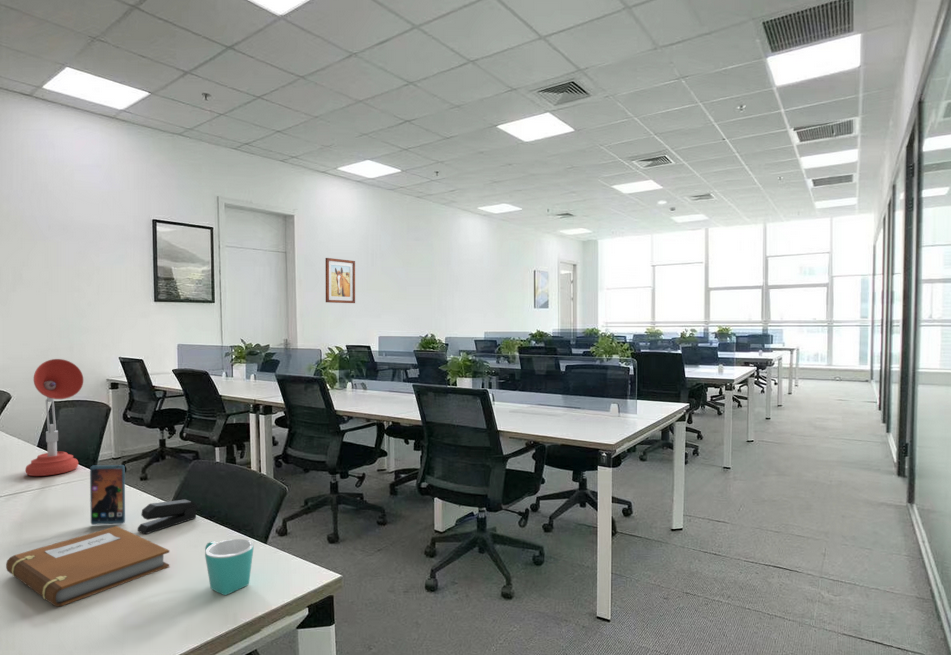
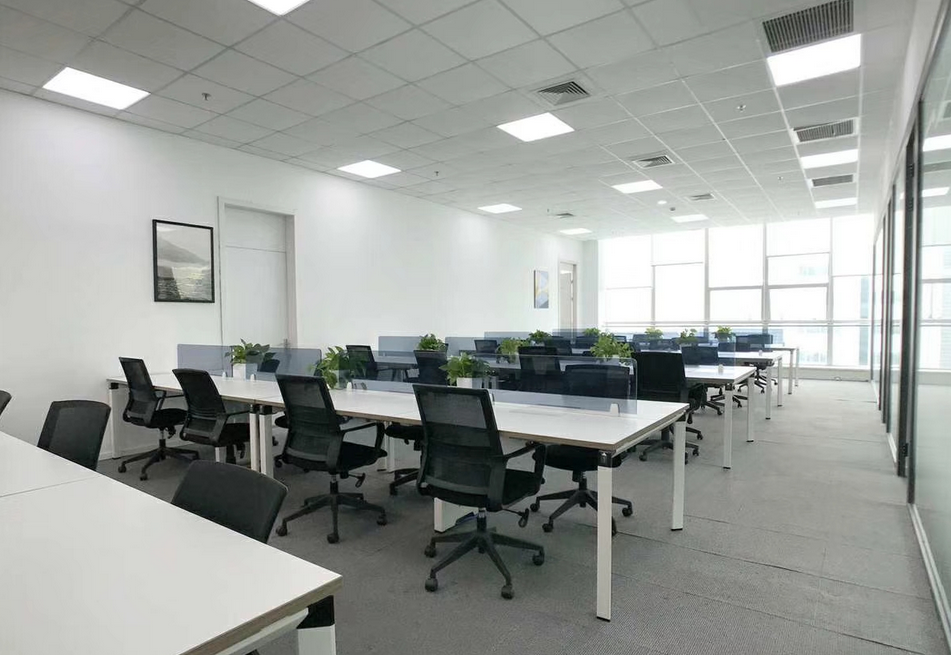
- smartphone (108, 494)
- stapler (168, 512)
- notebook (87, 561)
- wall art (340, 281)
- mug (224, 564)
- desk lamp (53, 415)
